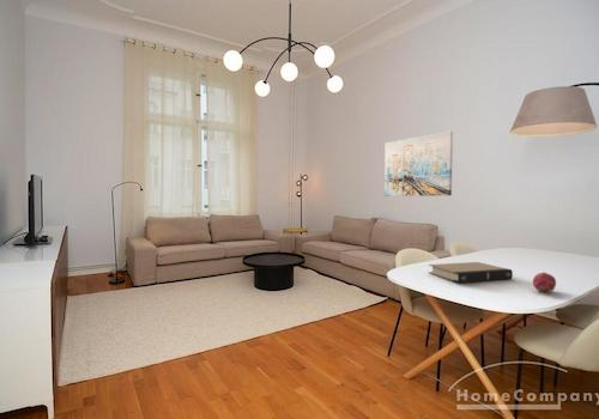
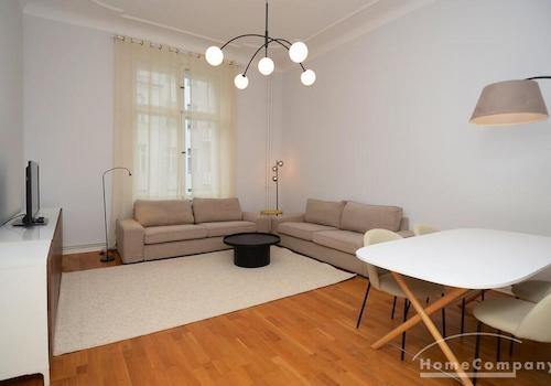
- wall art (415, 166)
- book (468, 271)
- fruit (543, 281)
